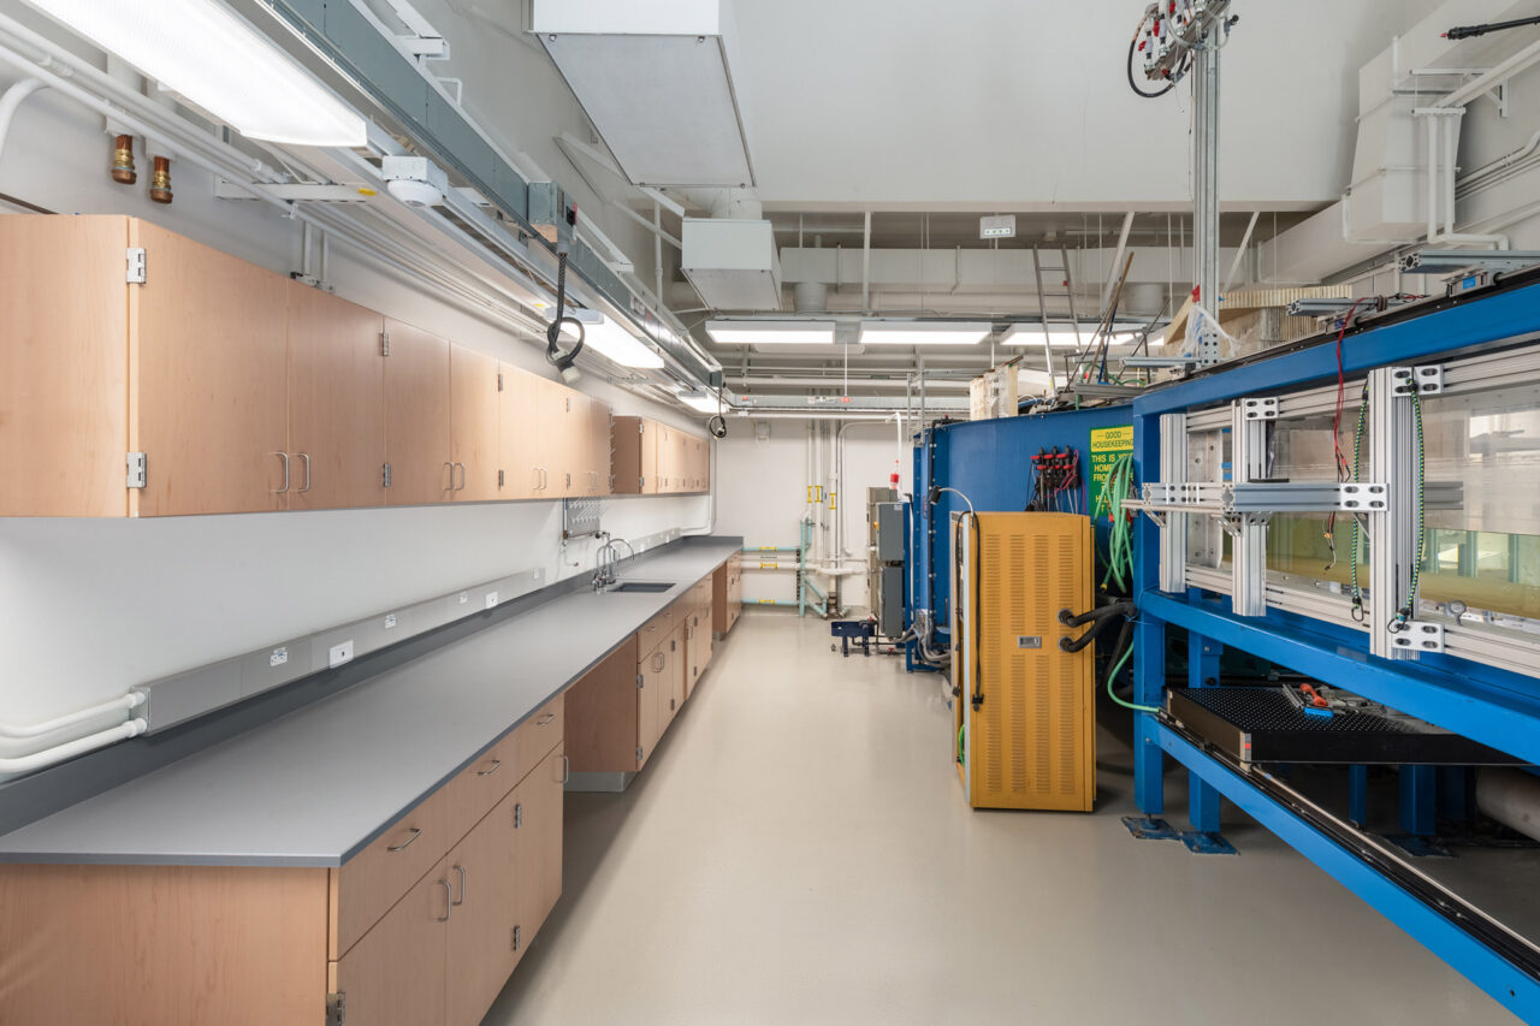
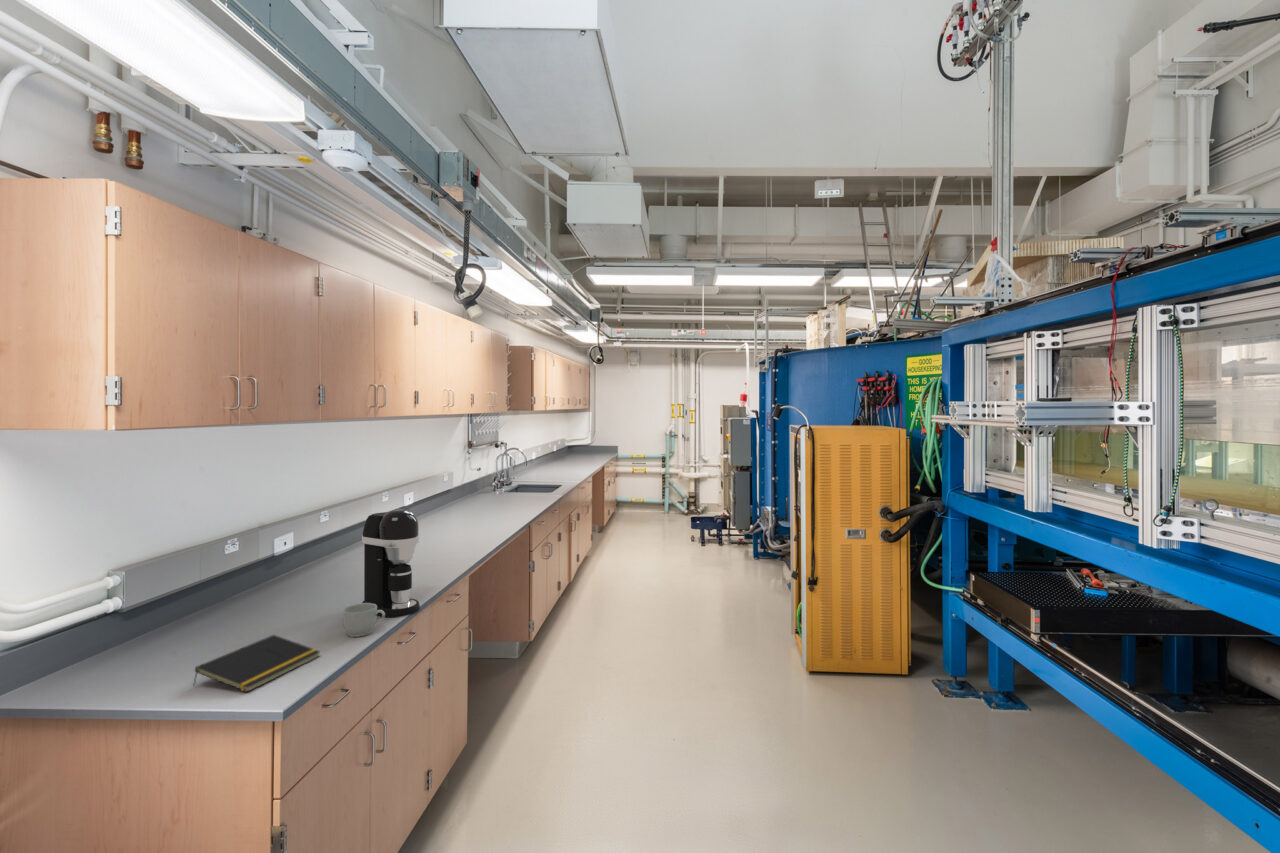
+ coffee maker (390, 558)
+ mug (364, 620)
+ notepad (261, 661)
